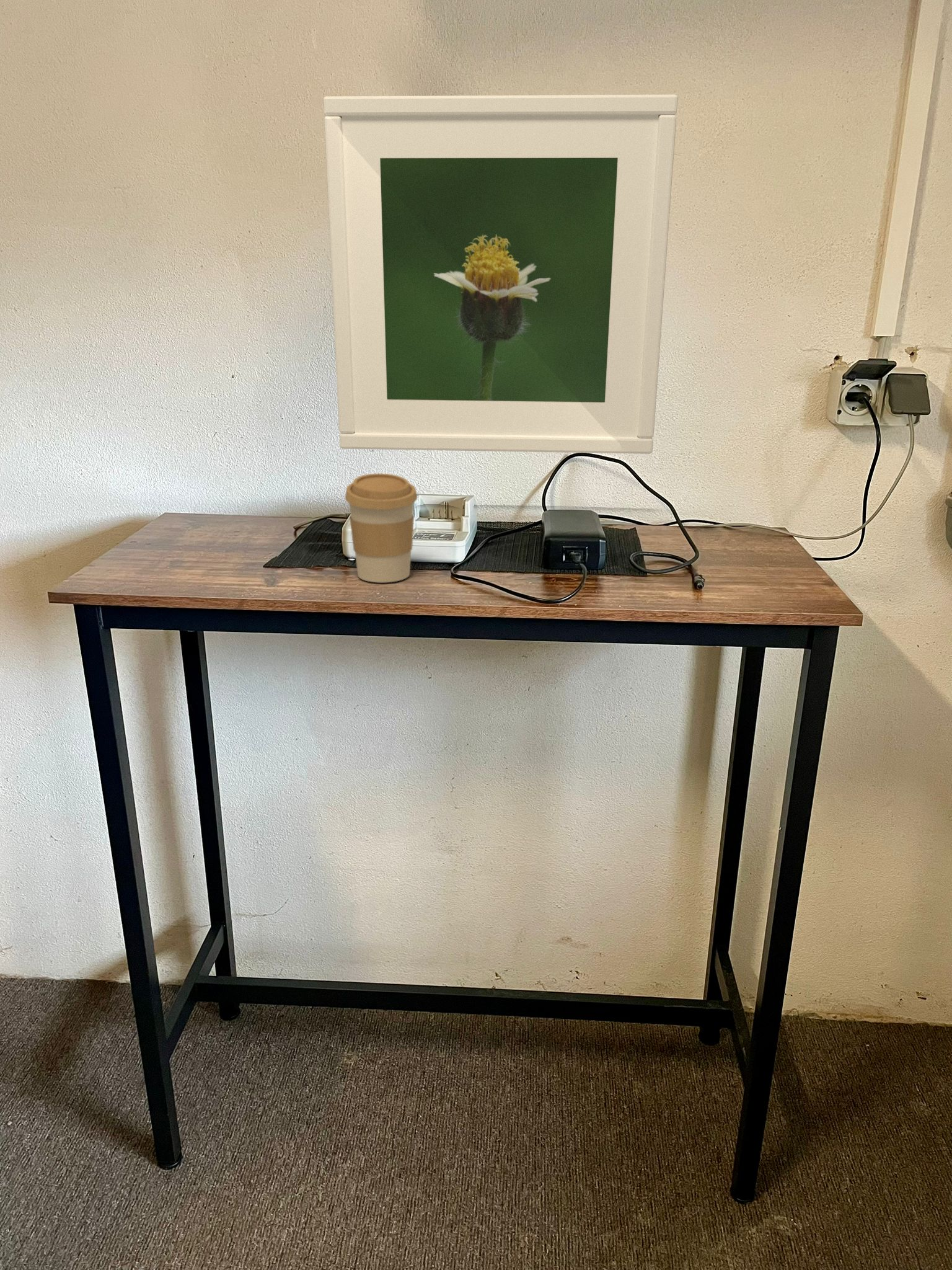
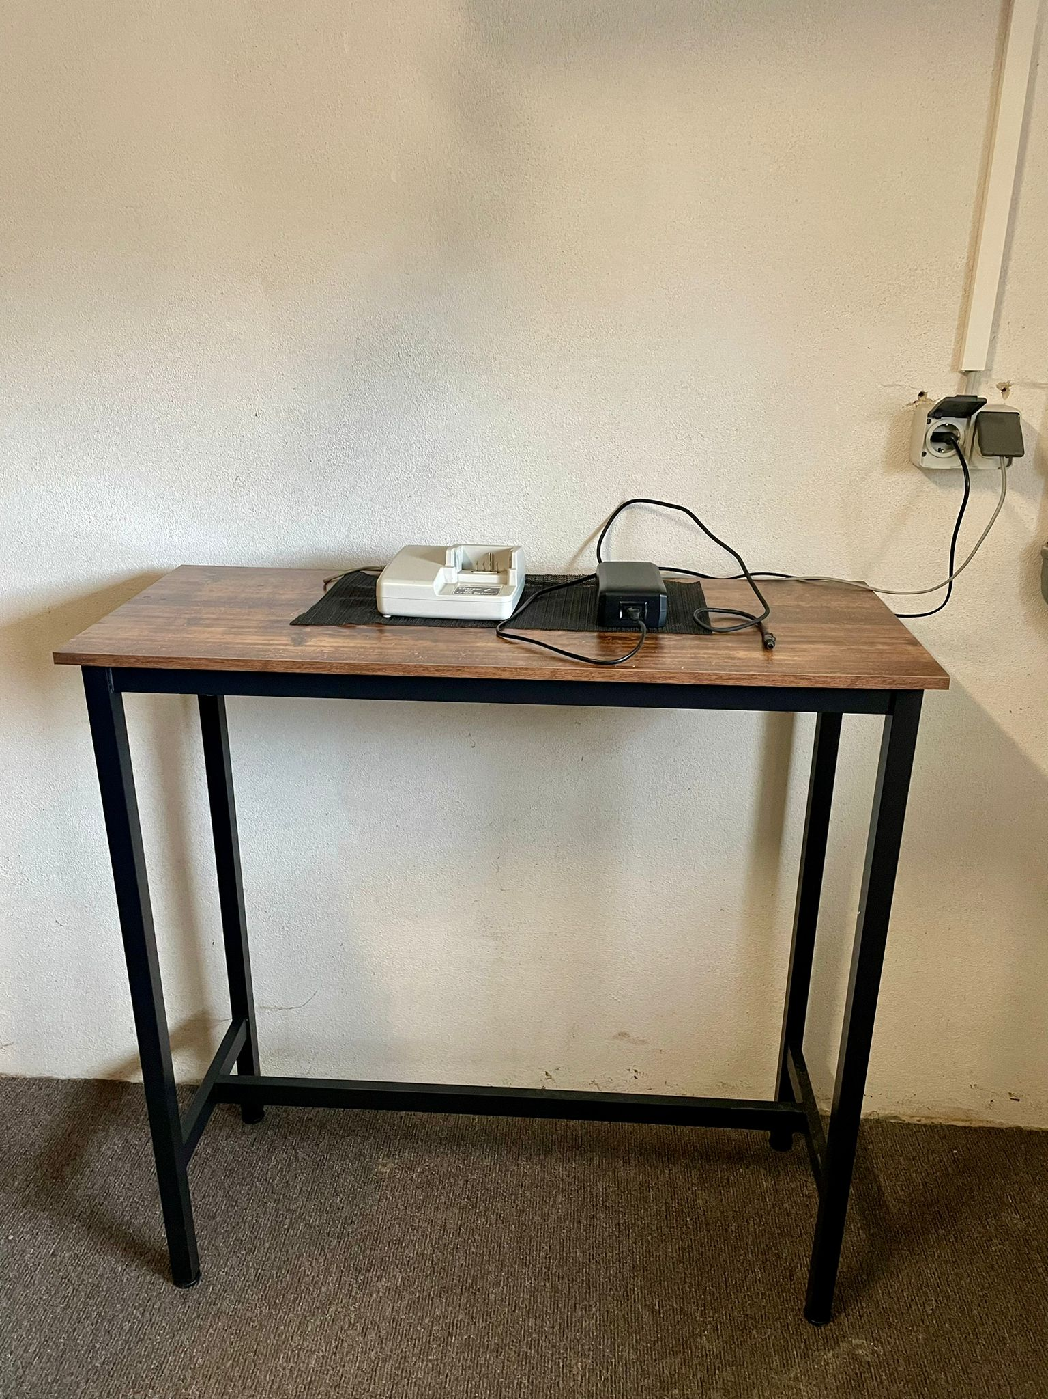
- coffee cup (382, 527)
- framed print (496, 284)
